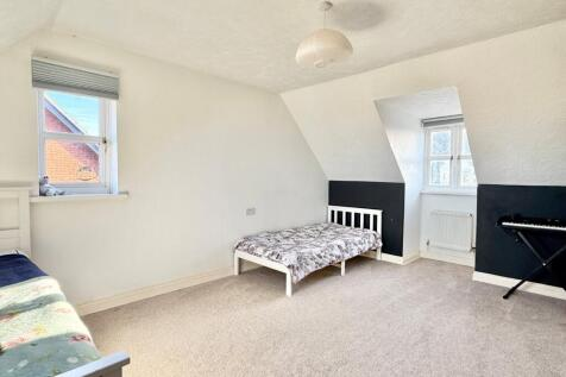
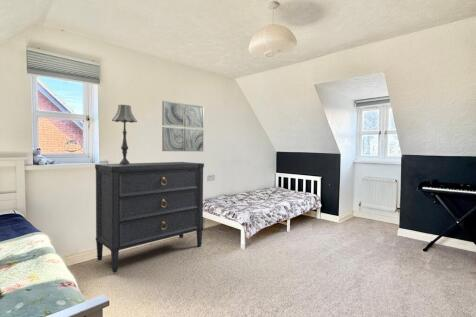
+ table lamp (124, 135)
+ wall art (184, 128)
+ dresser (153, 208)
